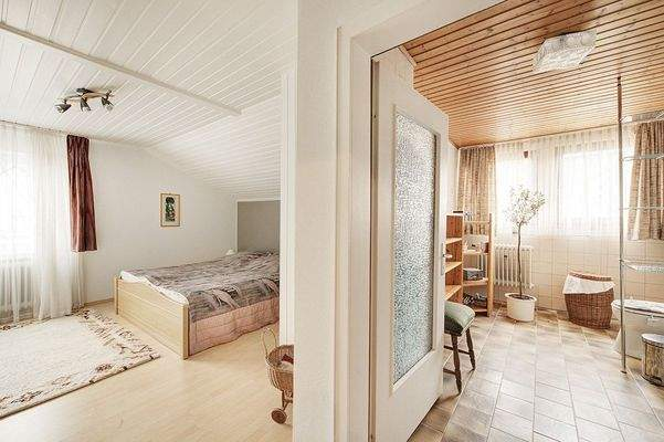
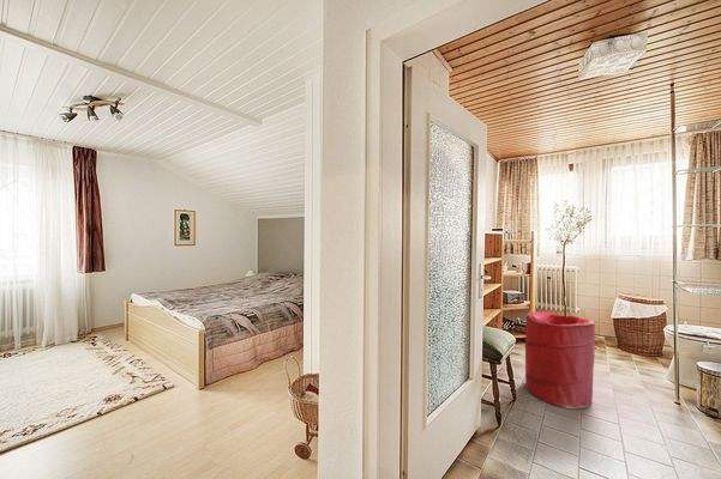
+ laundry hamper (558, 353)
